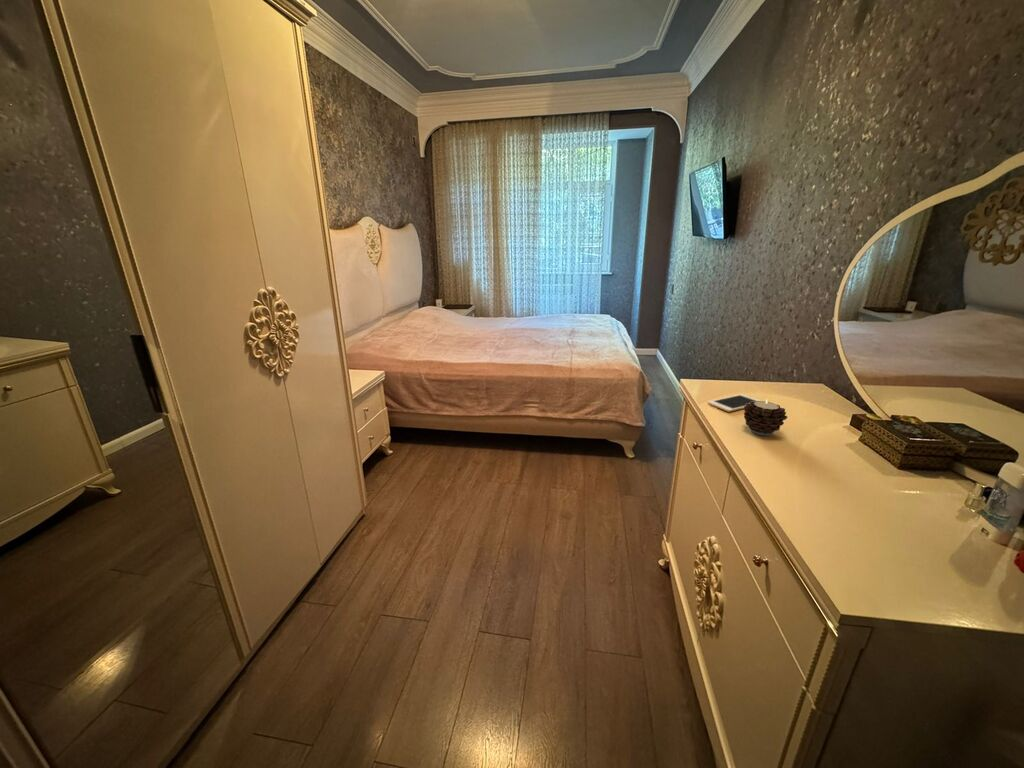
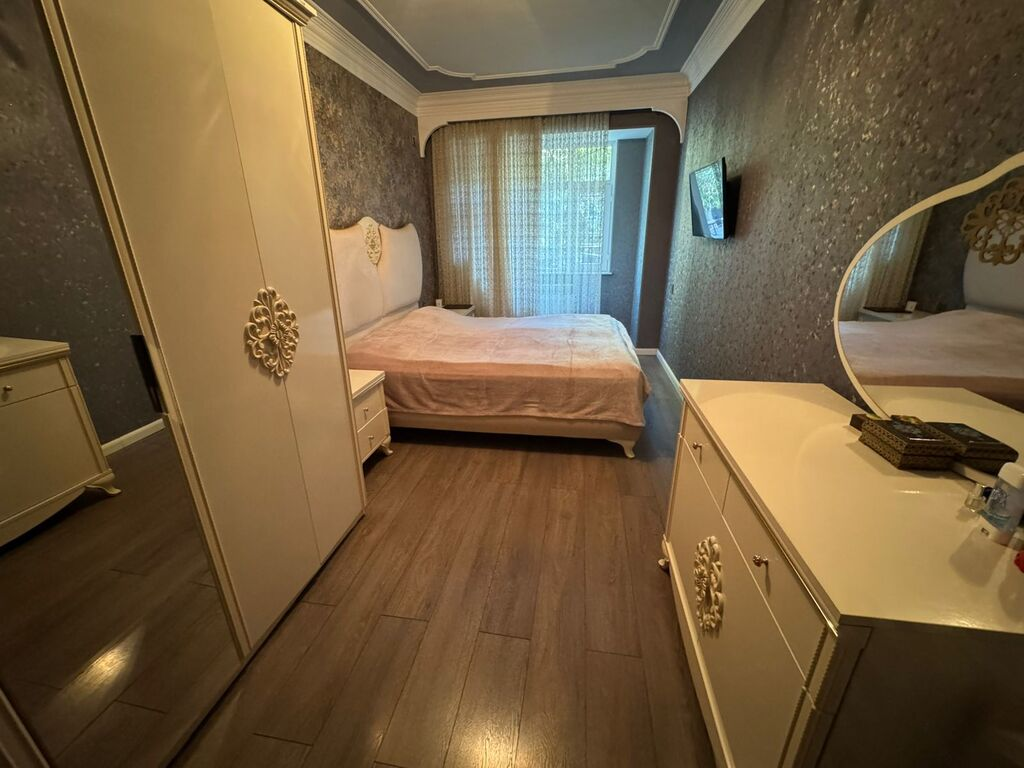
- cell phone (735, 402)
- candle (764, 415)
